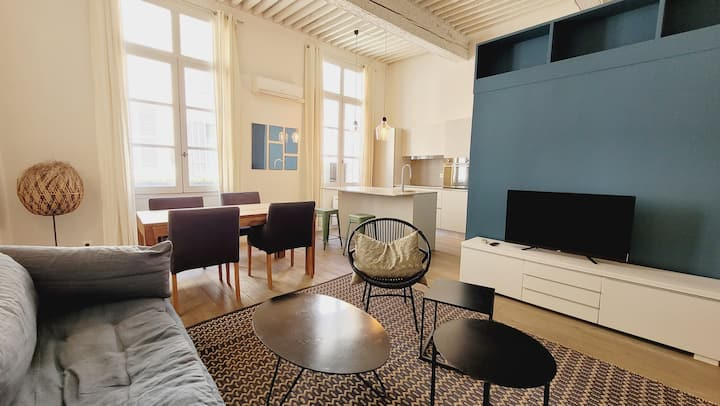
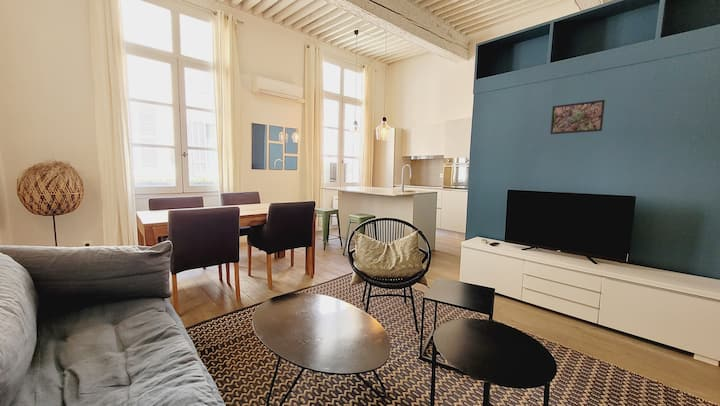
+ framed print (576, 118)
